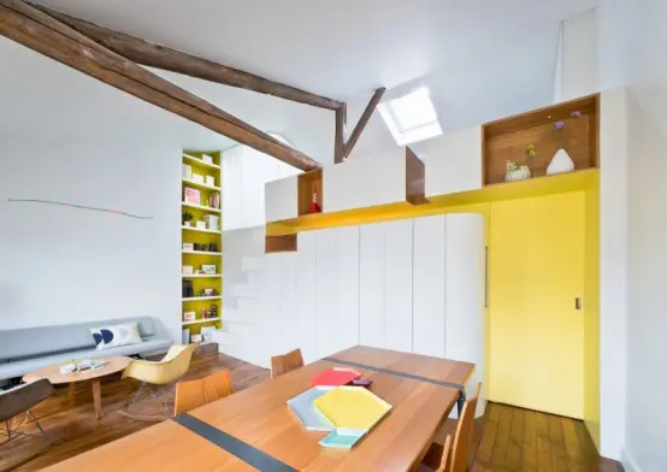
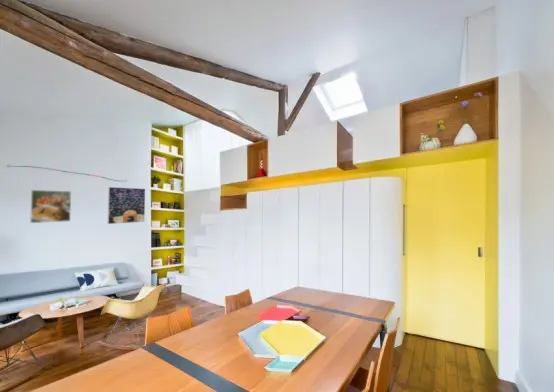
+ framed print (51, 206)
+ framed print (127, 205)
